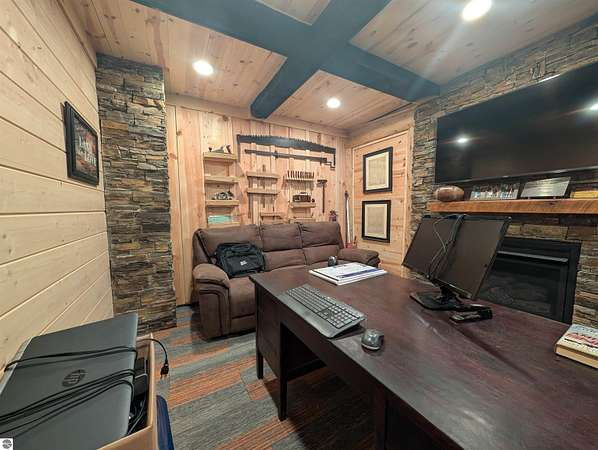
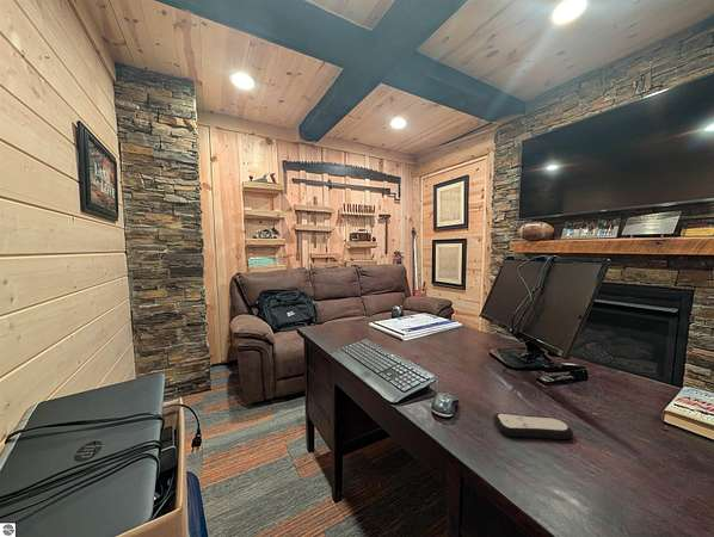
+ remote control (531, 425)
